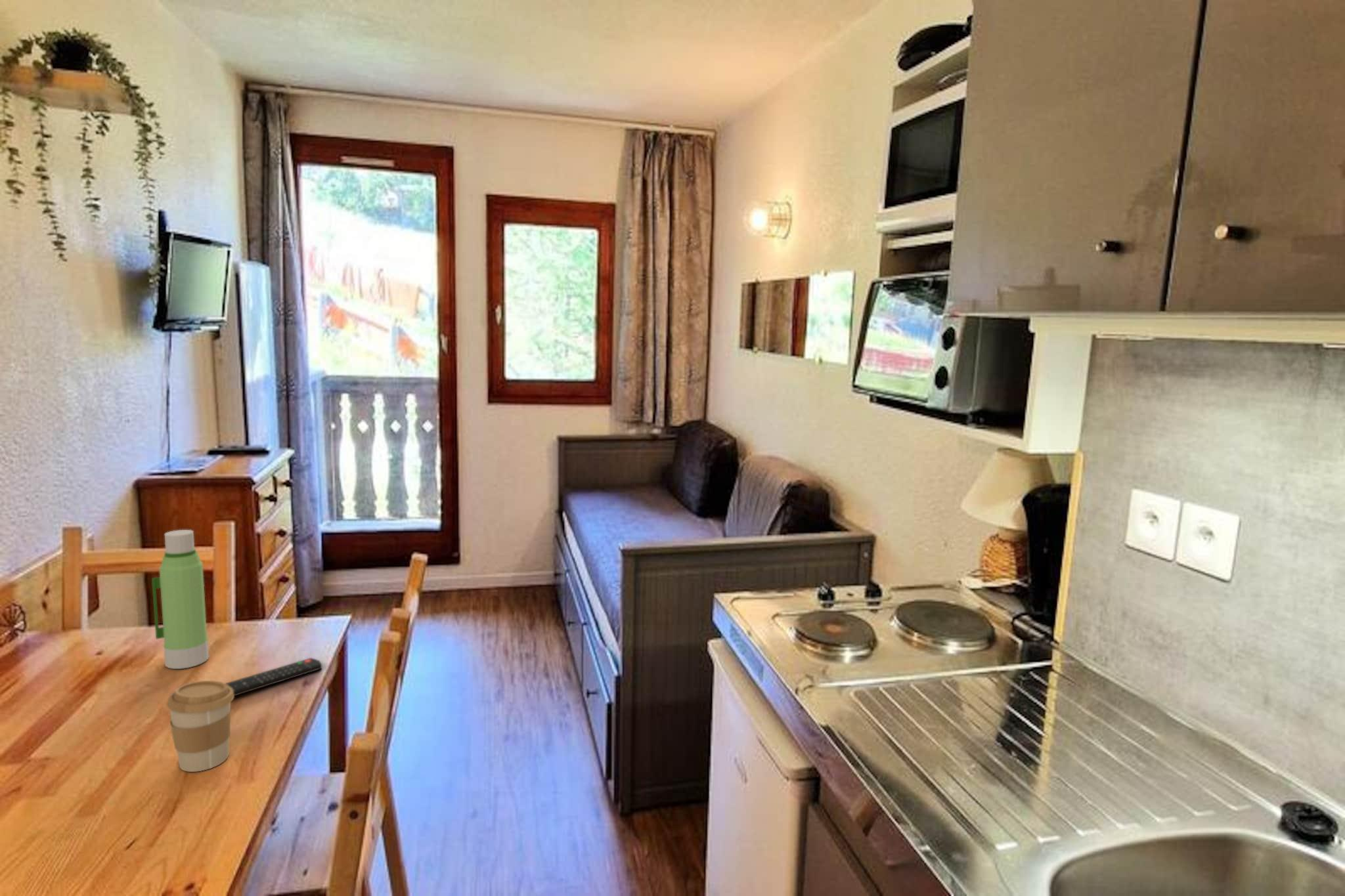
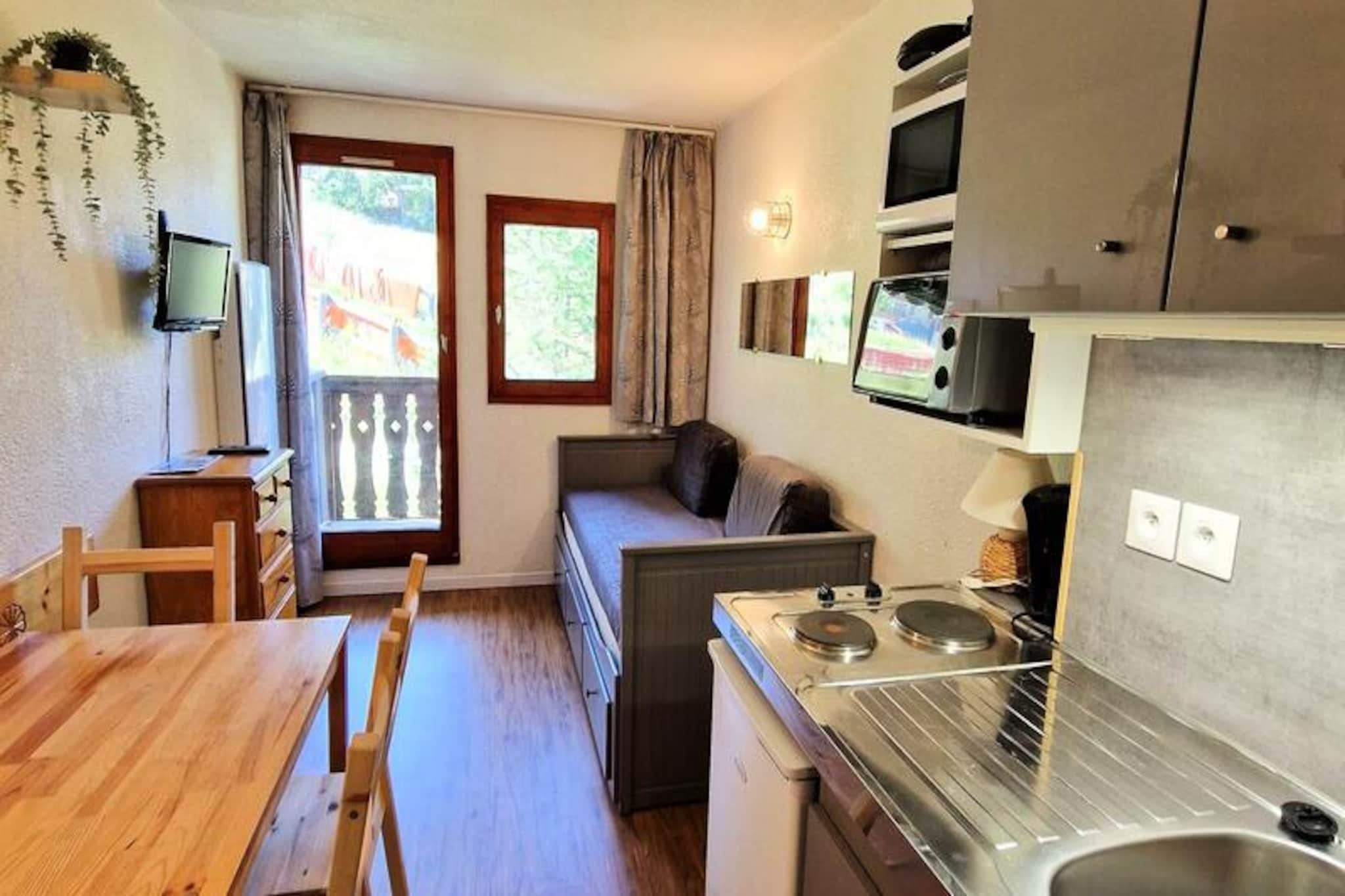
- coffee cup (202, 723)
- remote control (258, 682)
- water bottle (181, 597)
